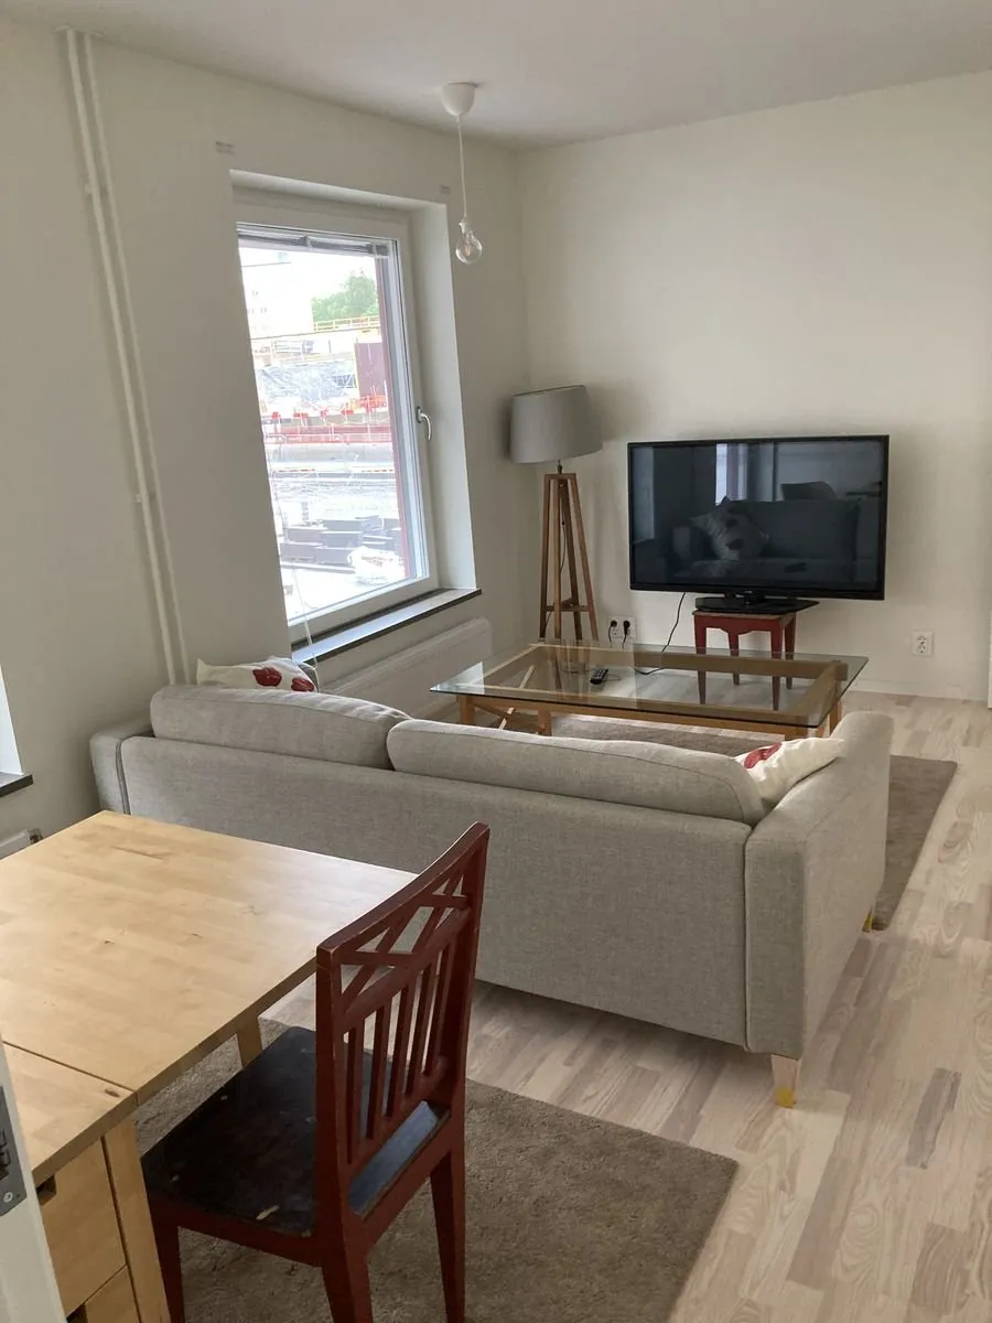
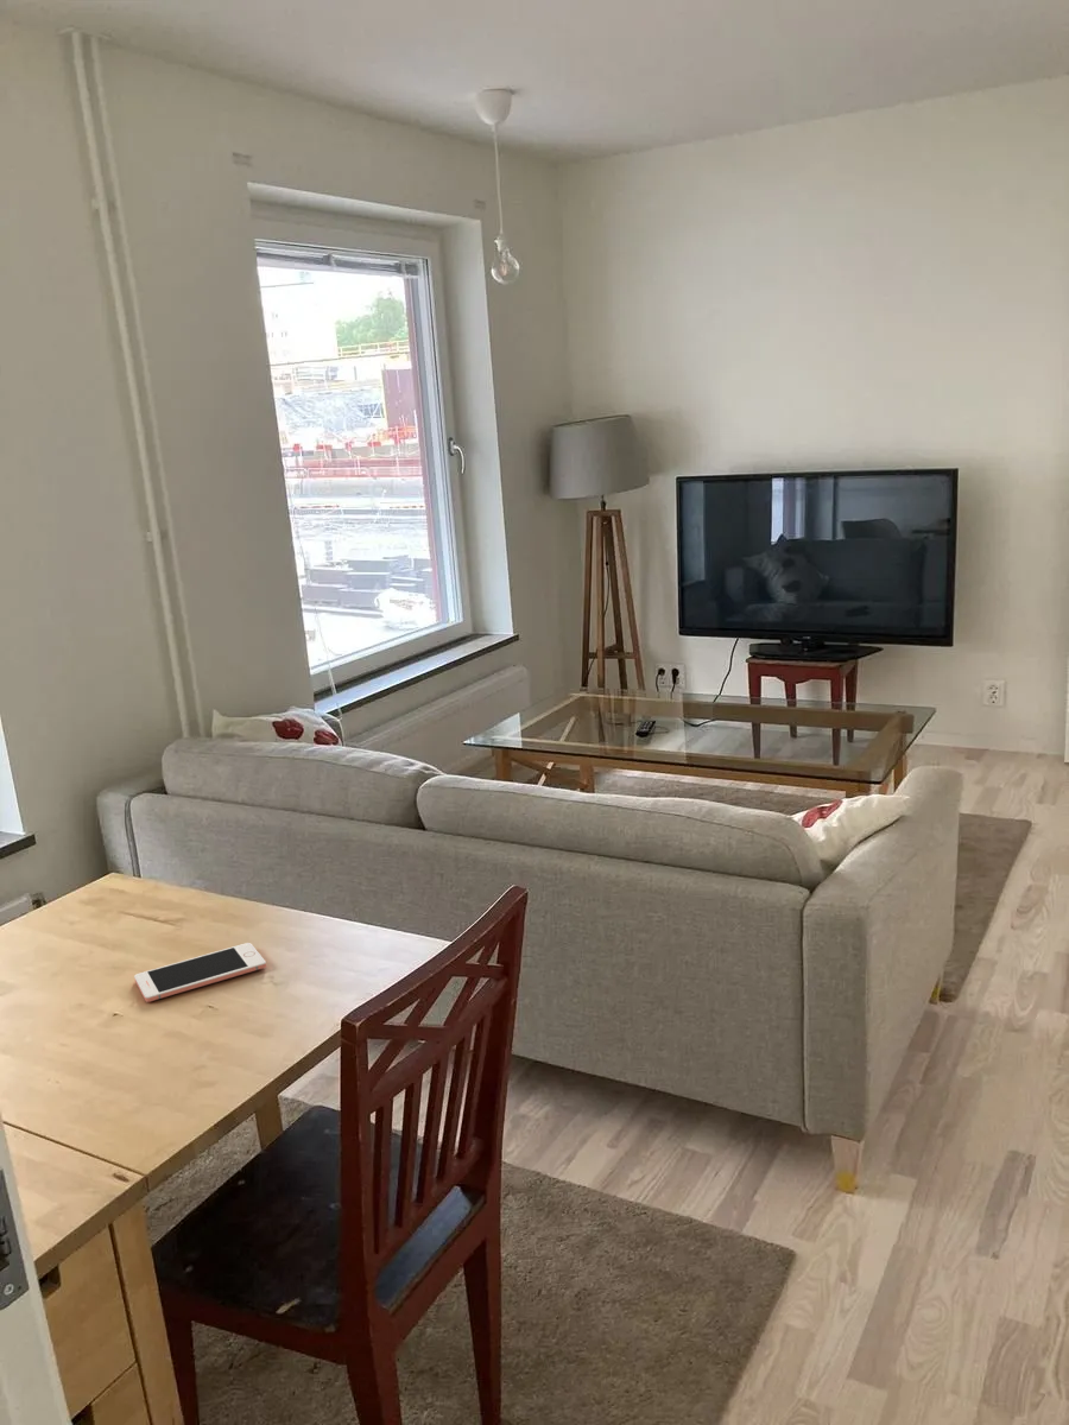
+ cell phone (200, 970)
